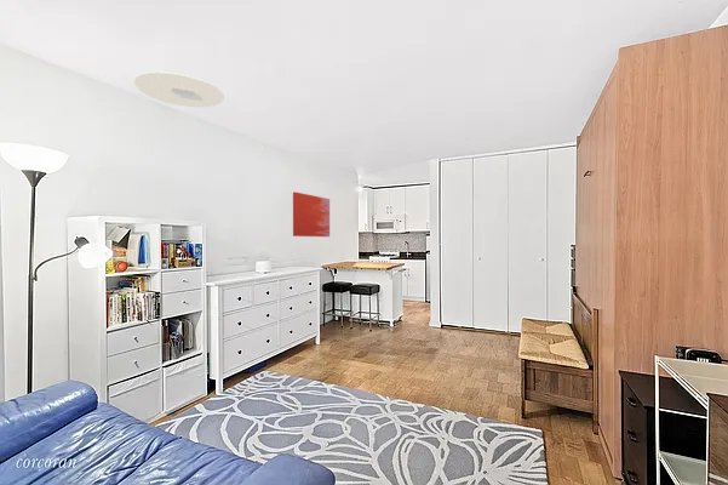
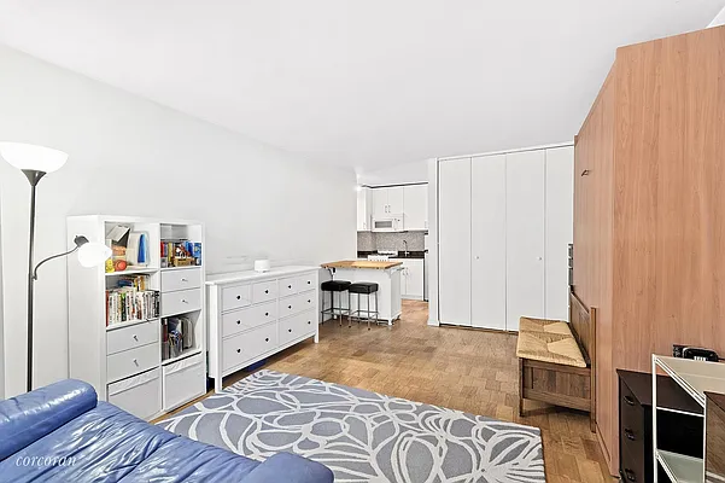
- ceiling light (180, 87)
- wall art (313, 216)
